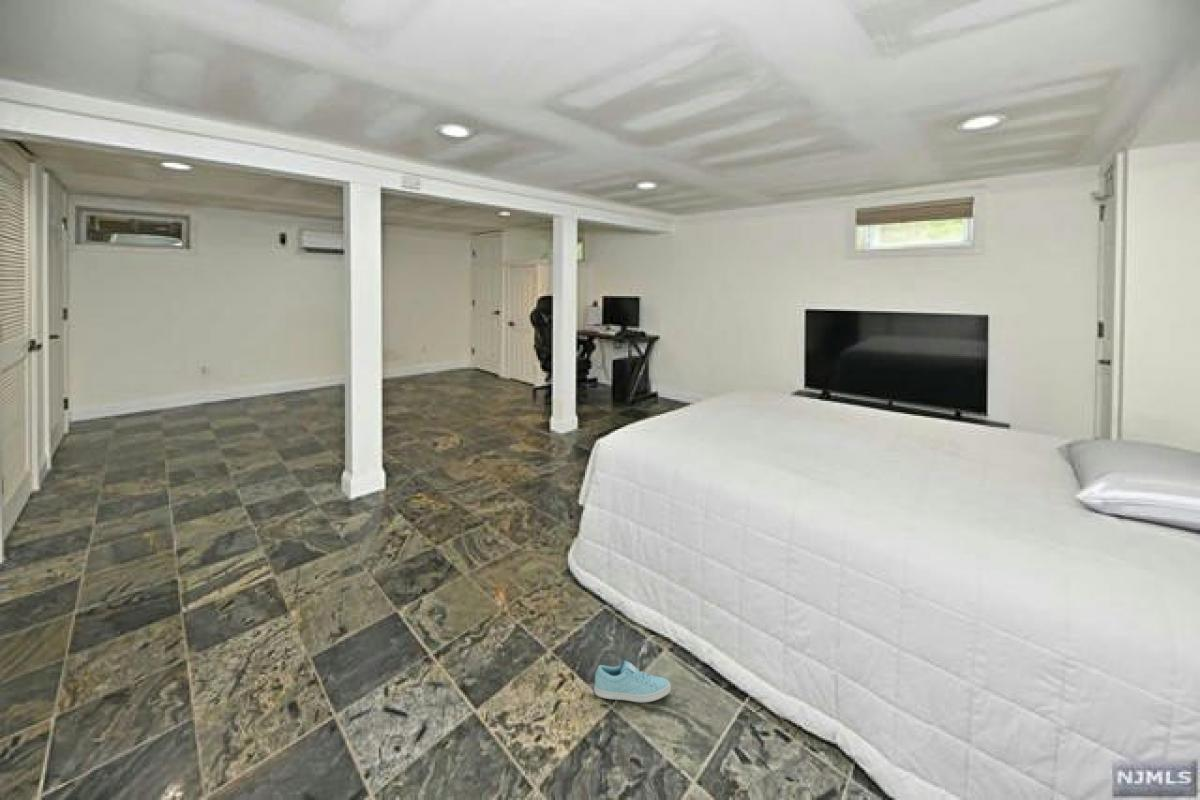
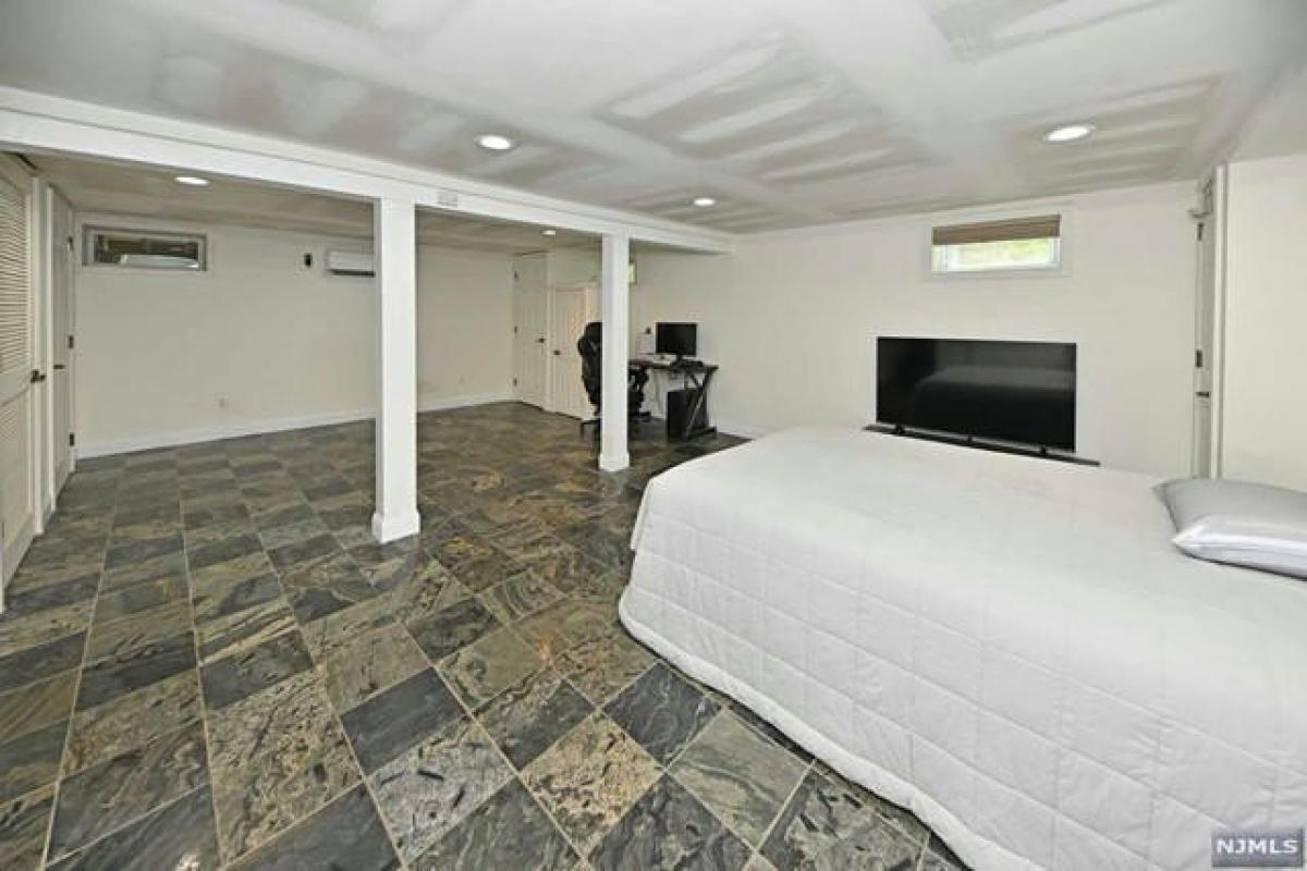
- sneaker (632, 679)
